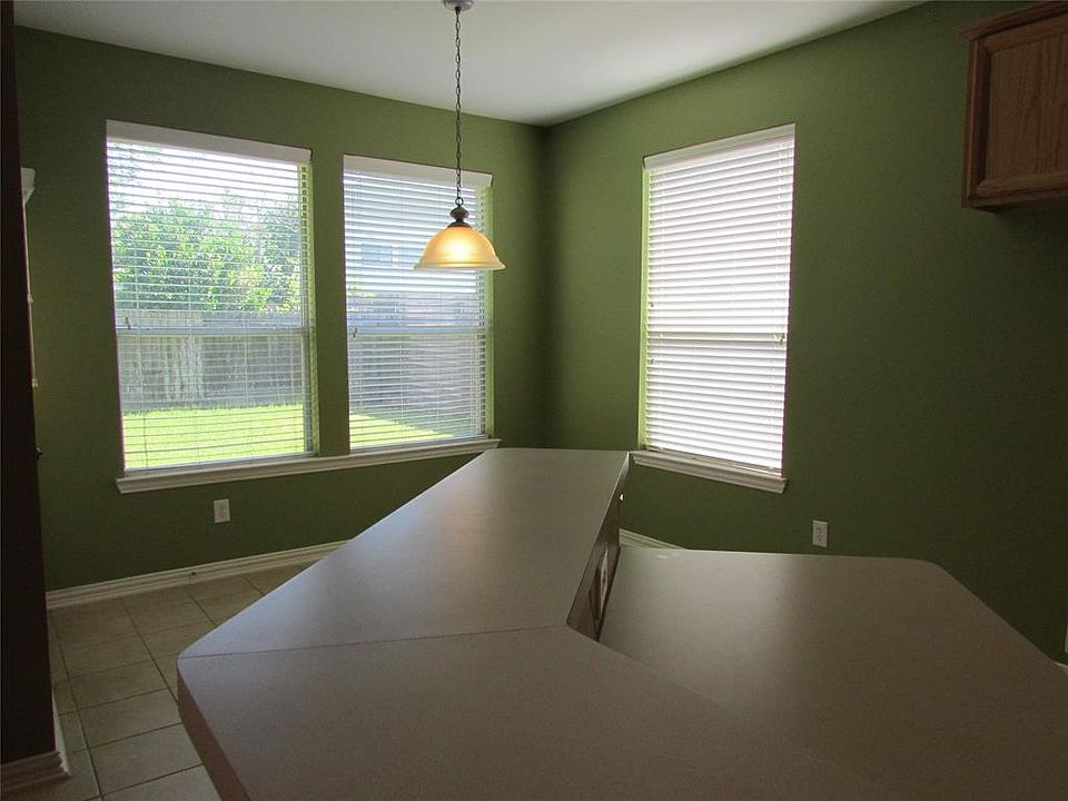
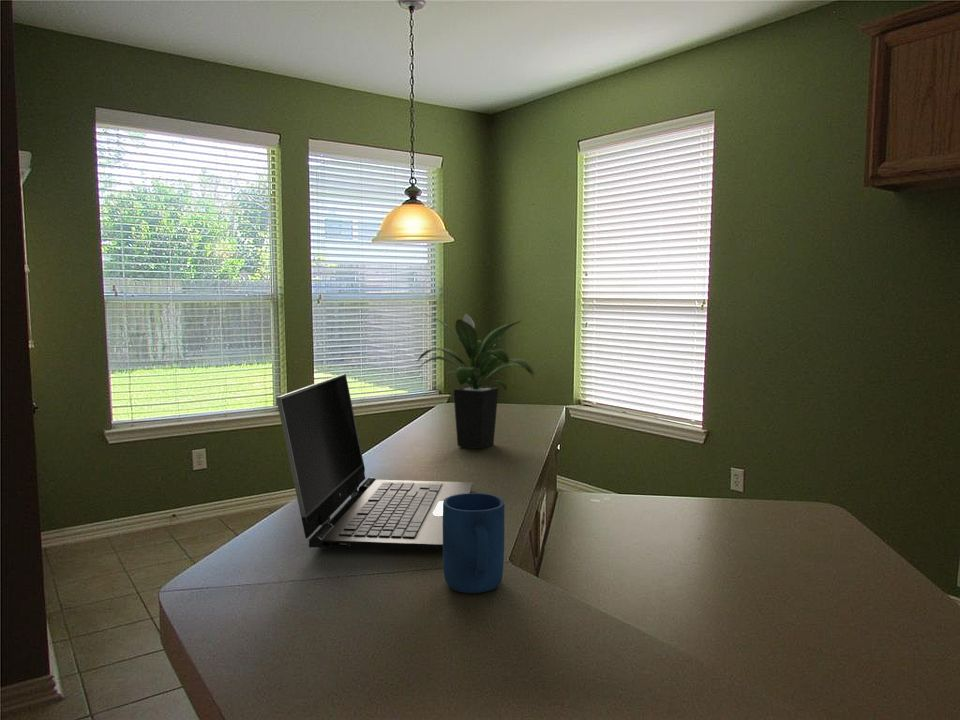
+ mug (475, 547)
+ laptop computer (362, 457)
+ potted plant (476, 379)
